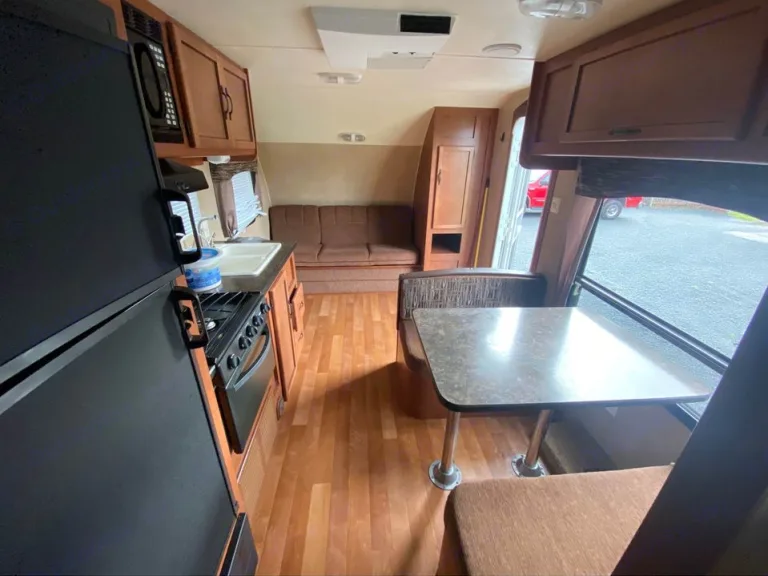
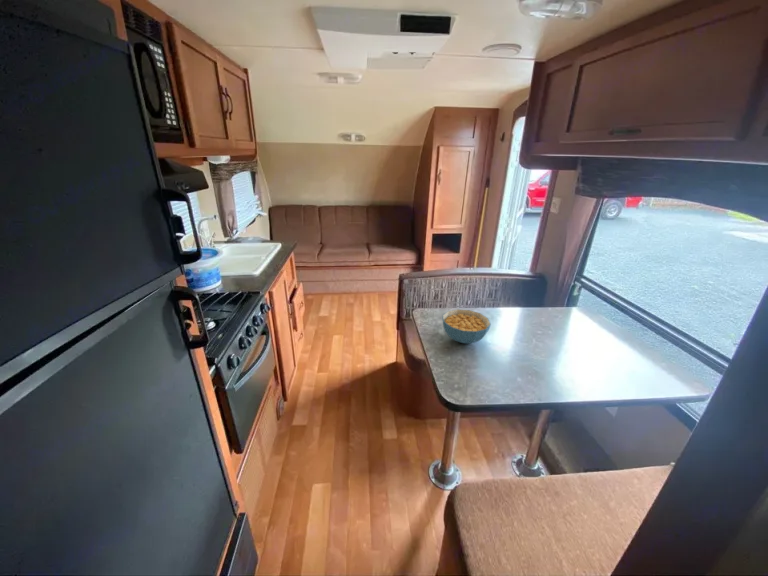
+ cereal bowl (464, 329)
